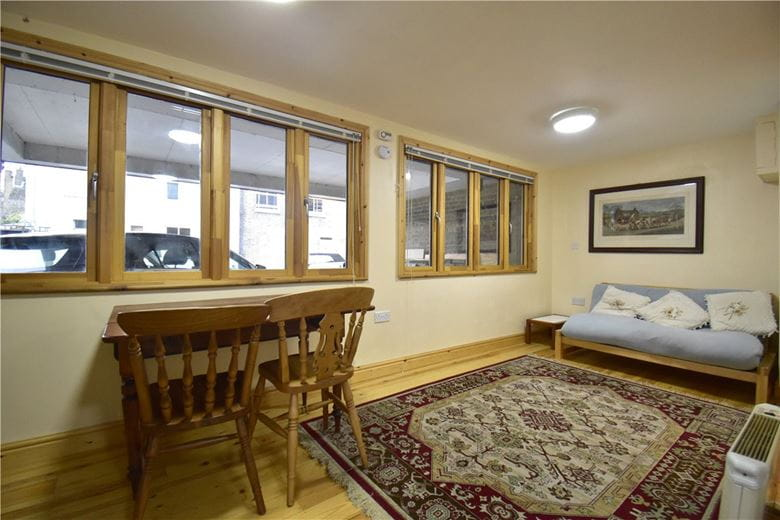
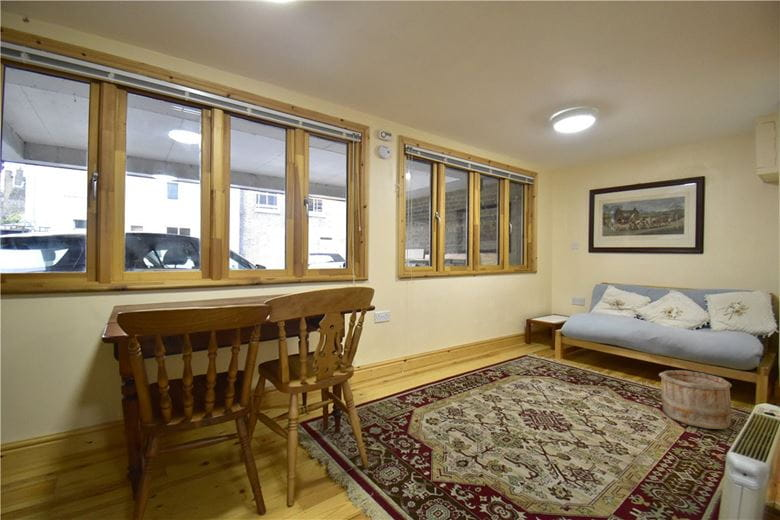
+ wooden bucket (694, 397)
